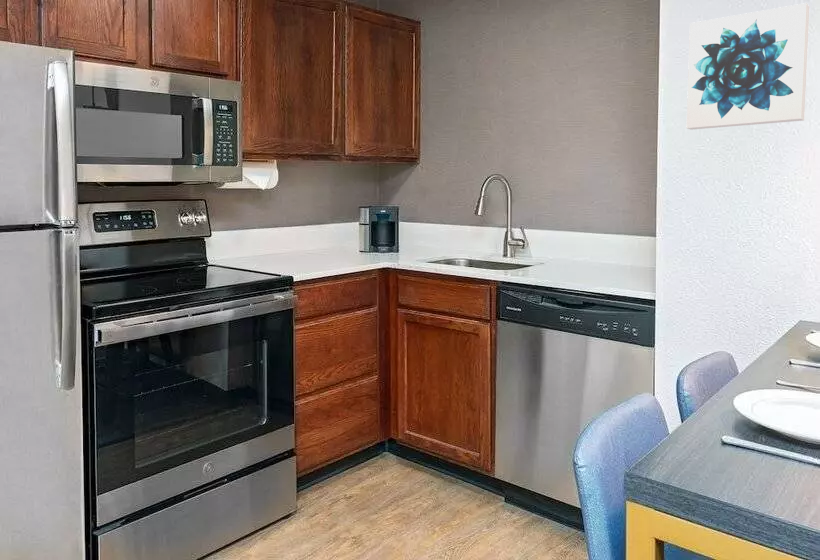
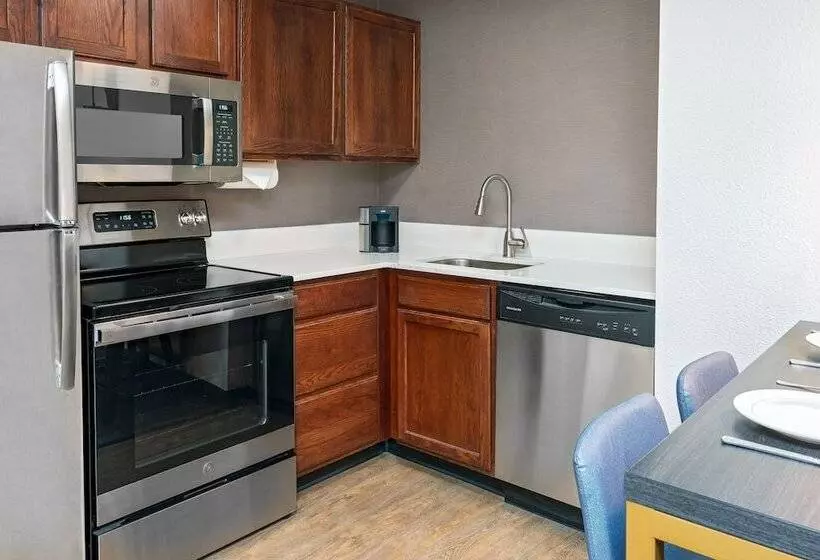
- wall art (745, 70)
